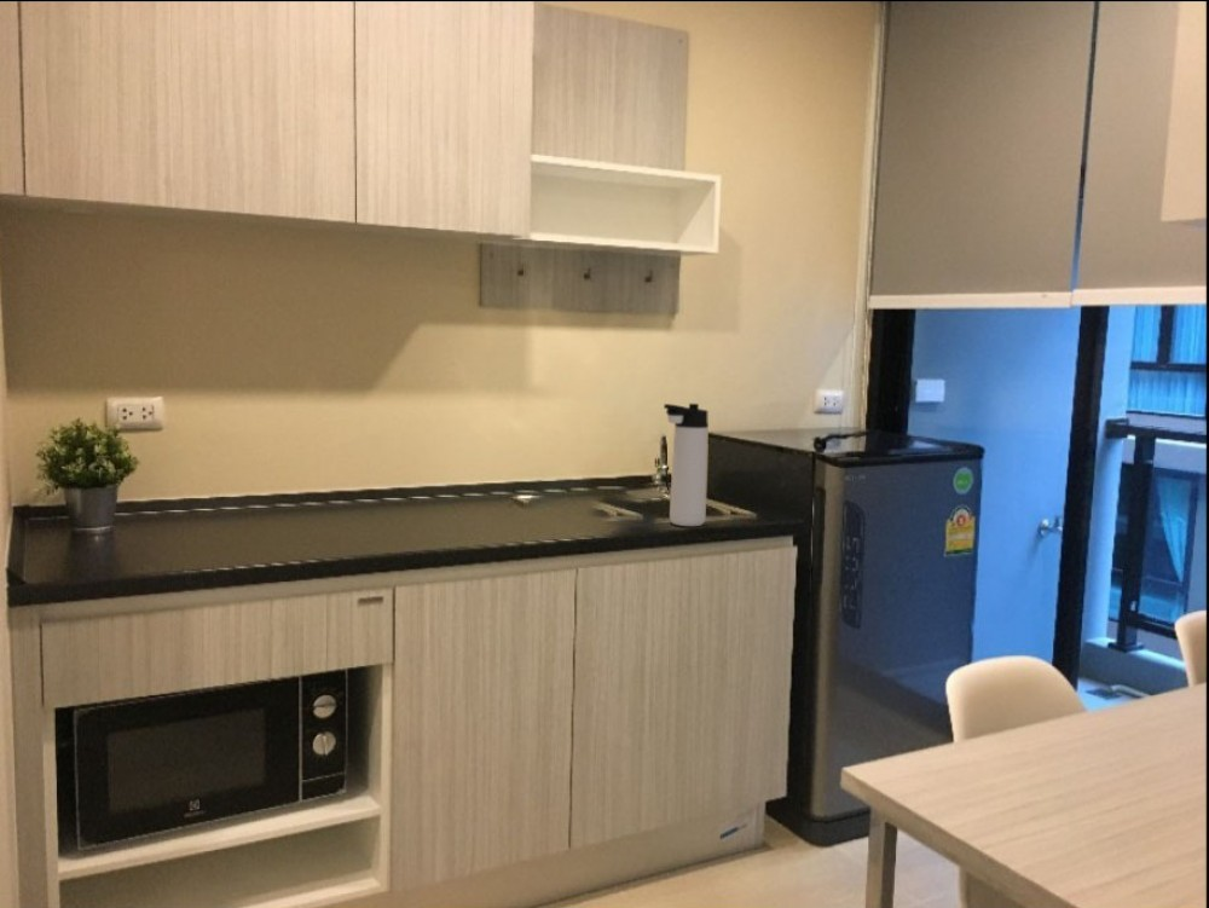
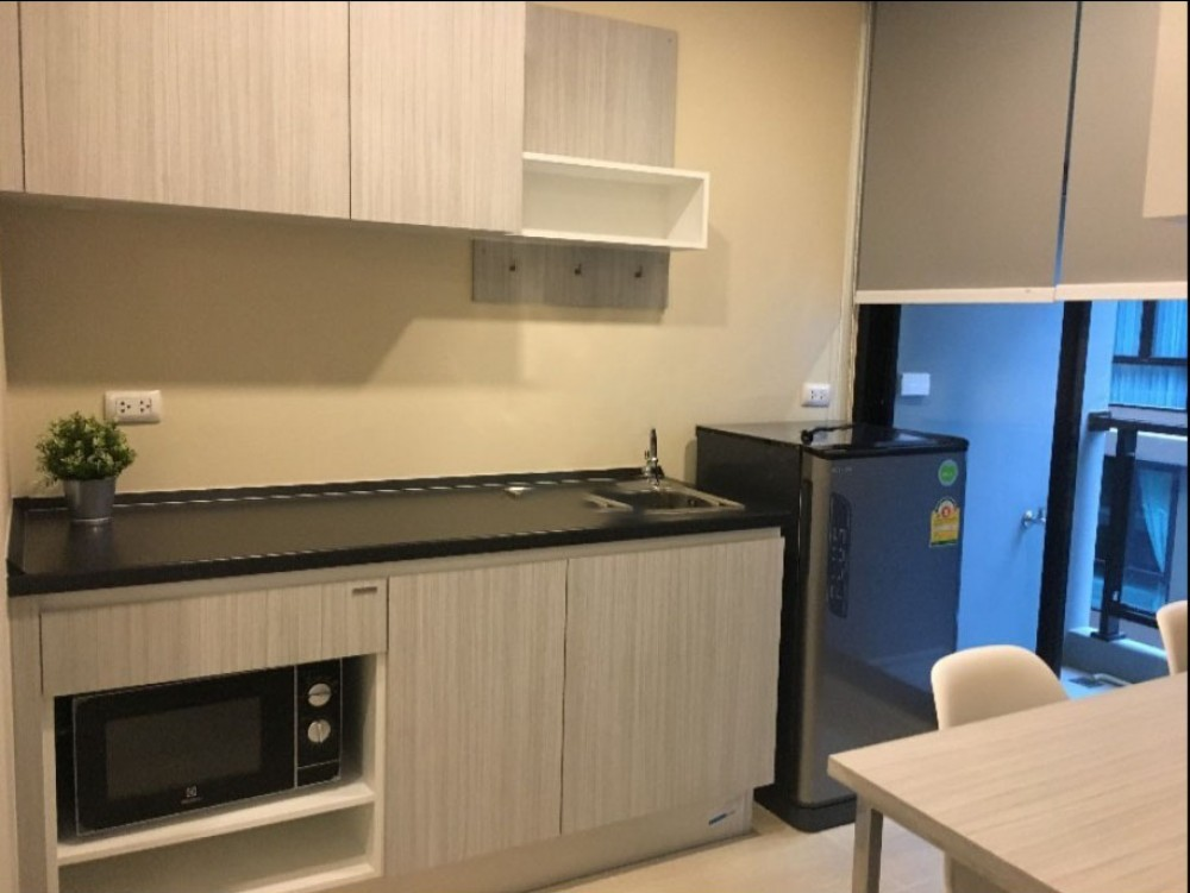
- thermos bottle (683, 464)
